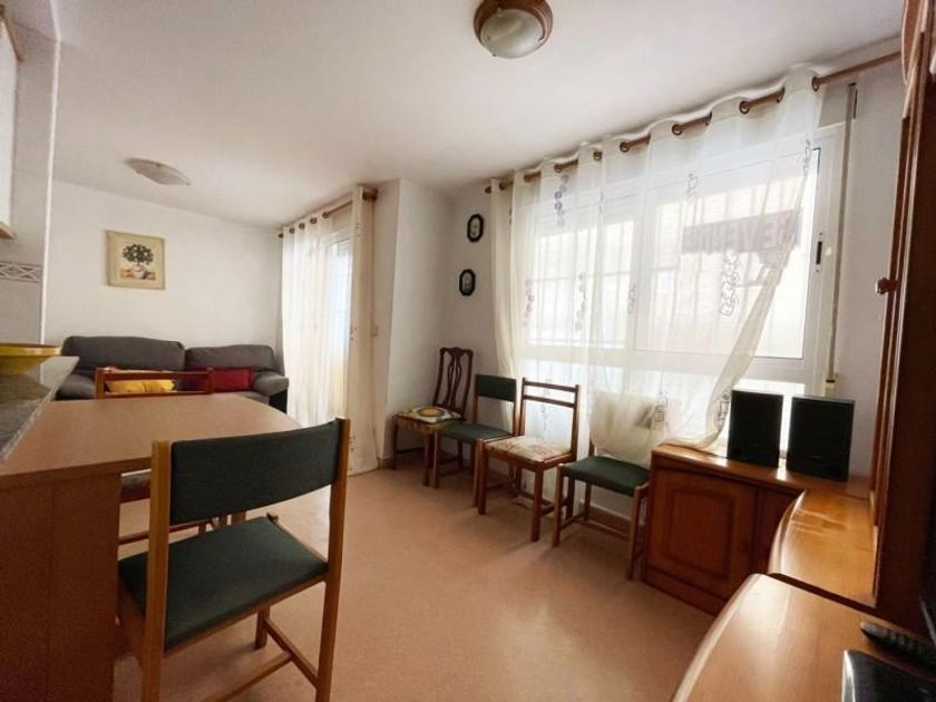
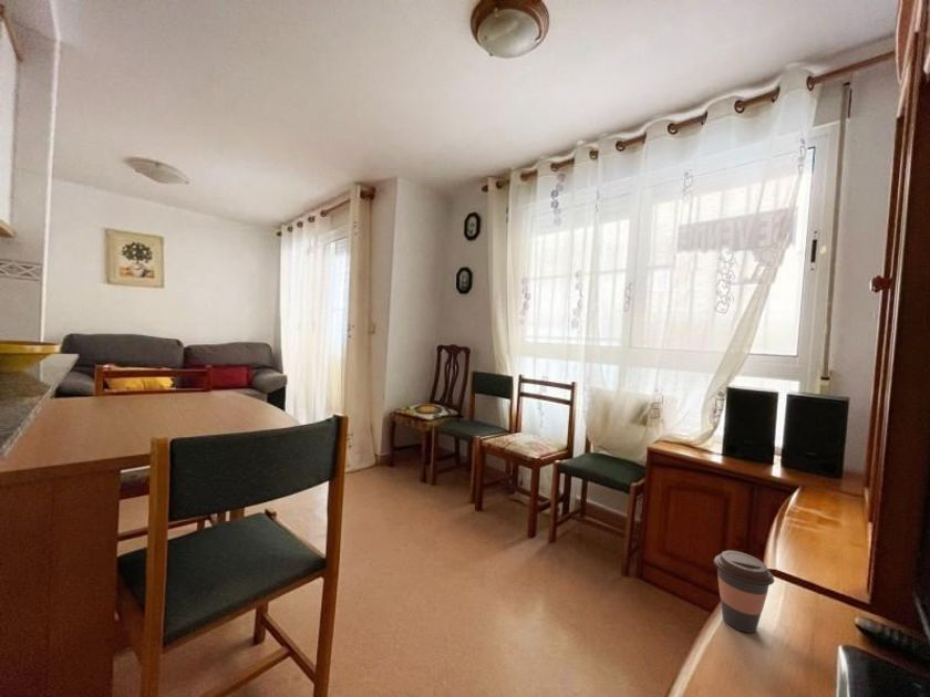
+ coffee cup (741, 591)
